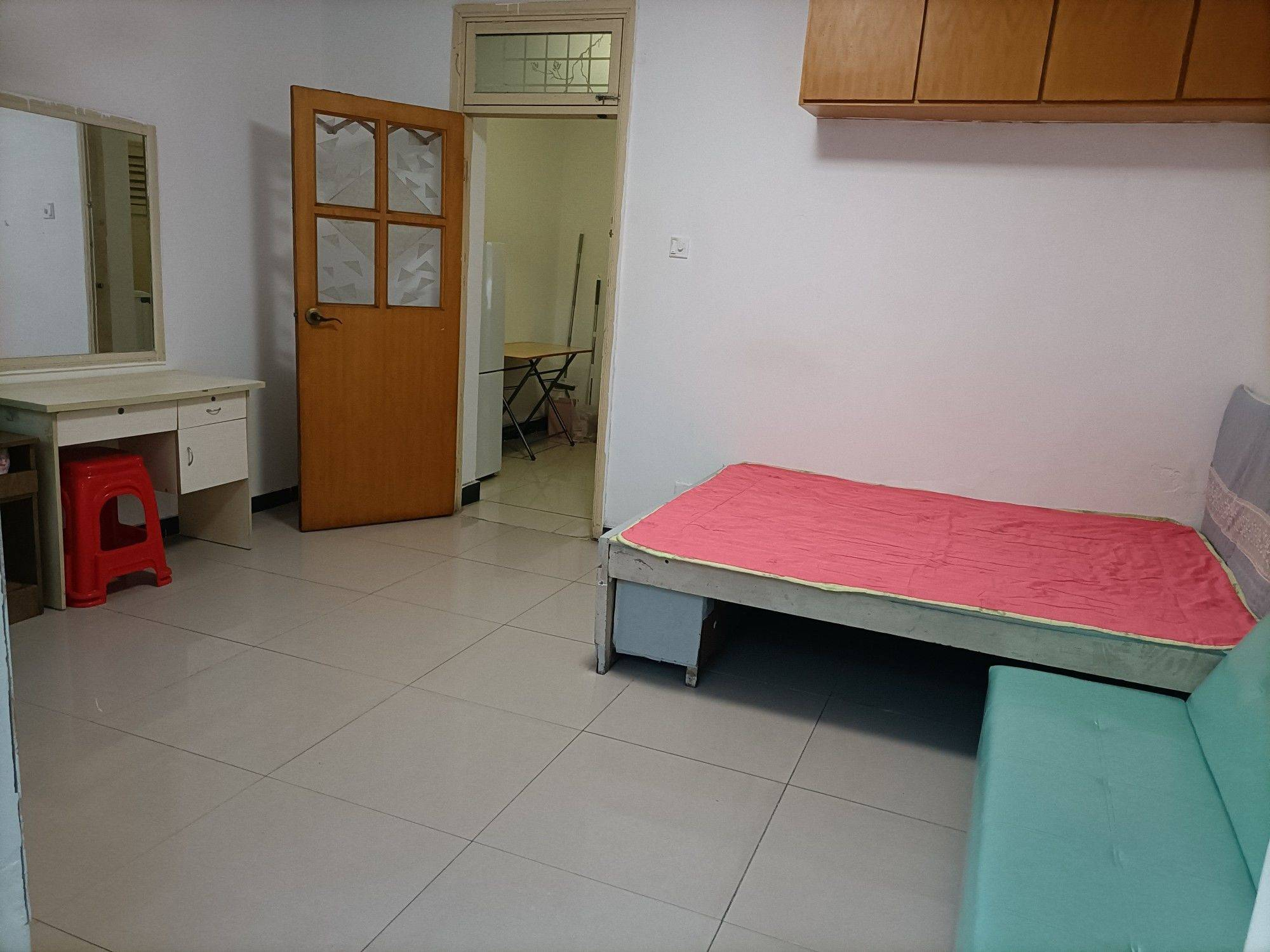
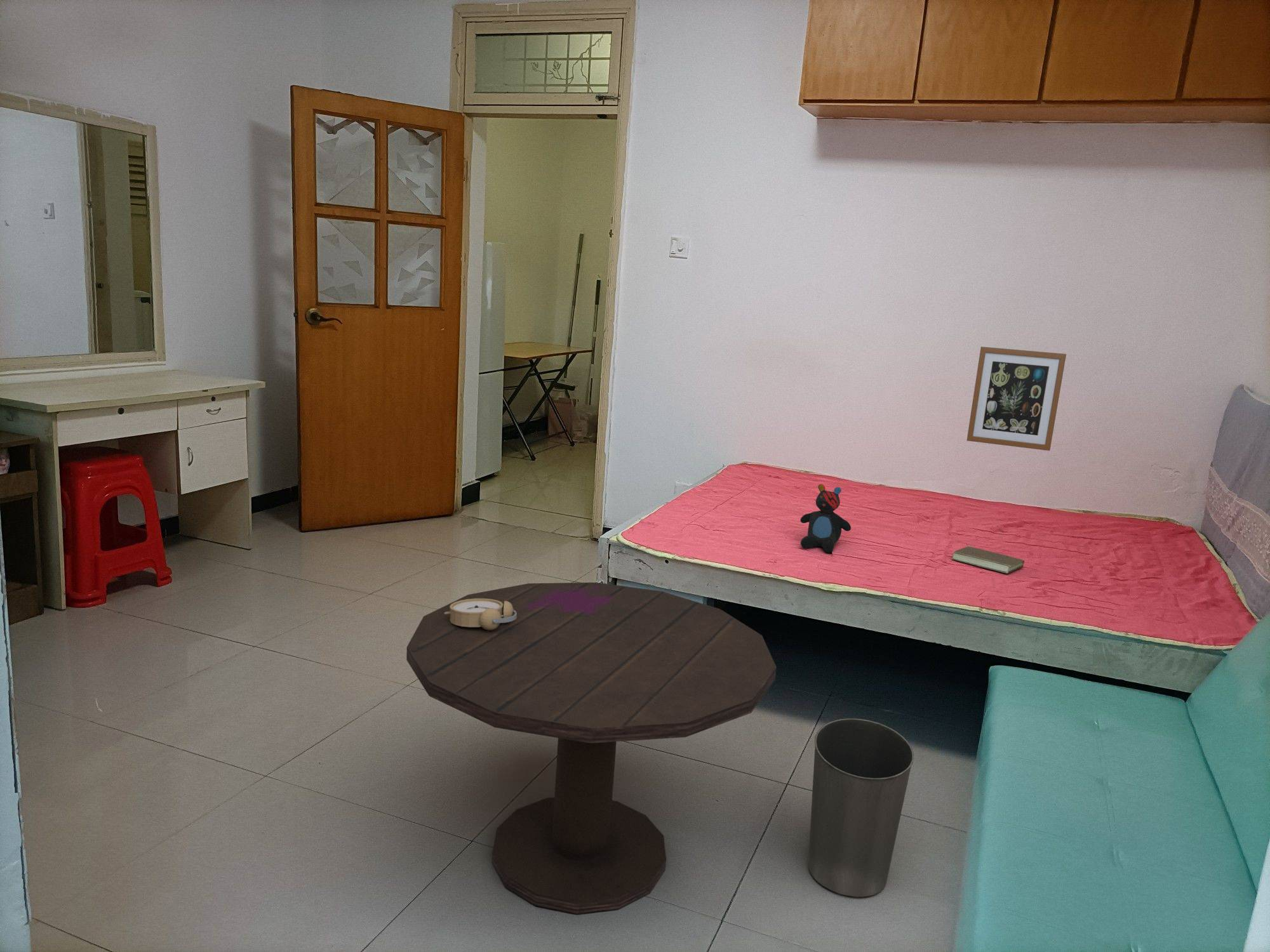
+ teddy bear (824, 517)
+ alarm clock (484, 611)
+ book (989, 558)
+ waste basket (855, 810)
+ wall art (1015, 398)
+ side table (586, 750)
